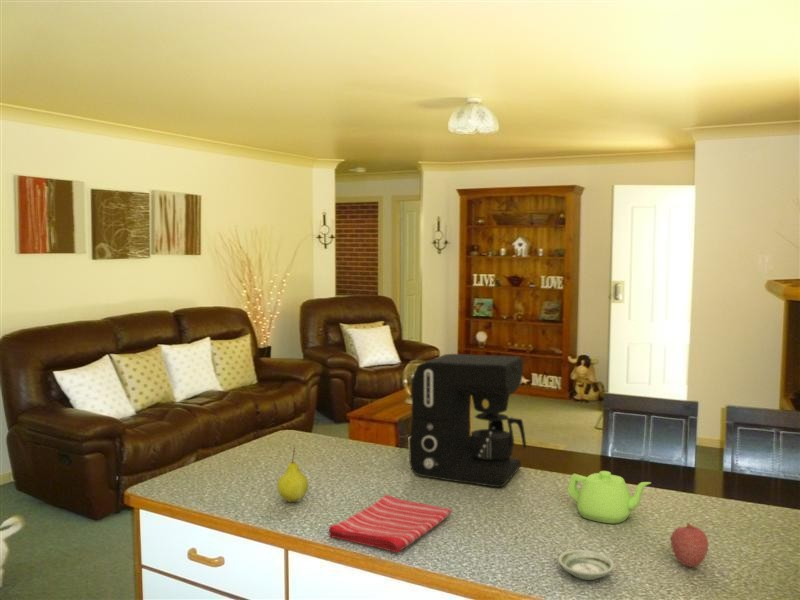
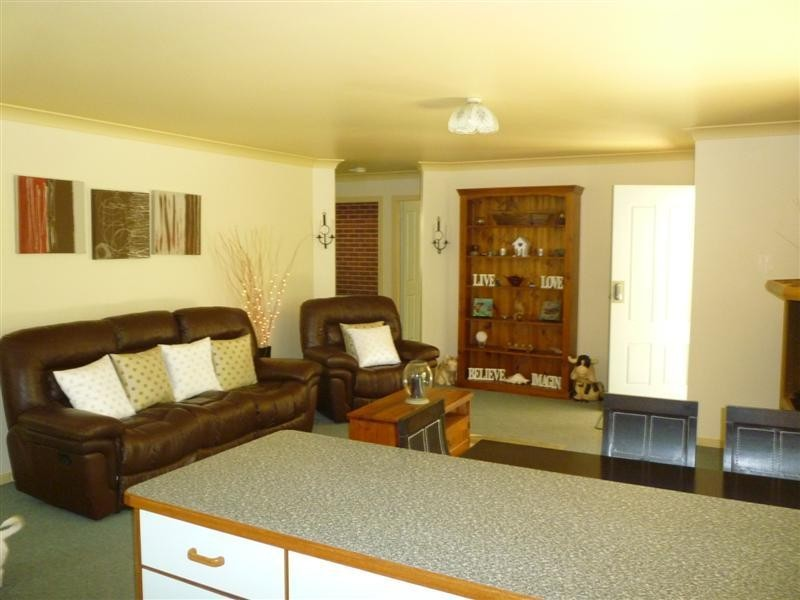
- fruit (292, 475)
- saucer (585, 567)
- fruit (689, 544)
- coffee maker (474, 416)
- dish towel (391, 520)
- teapot (608, 493)
